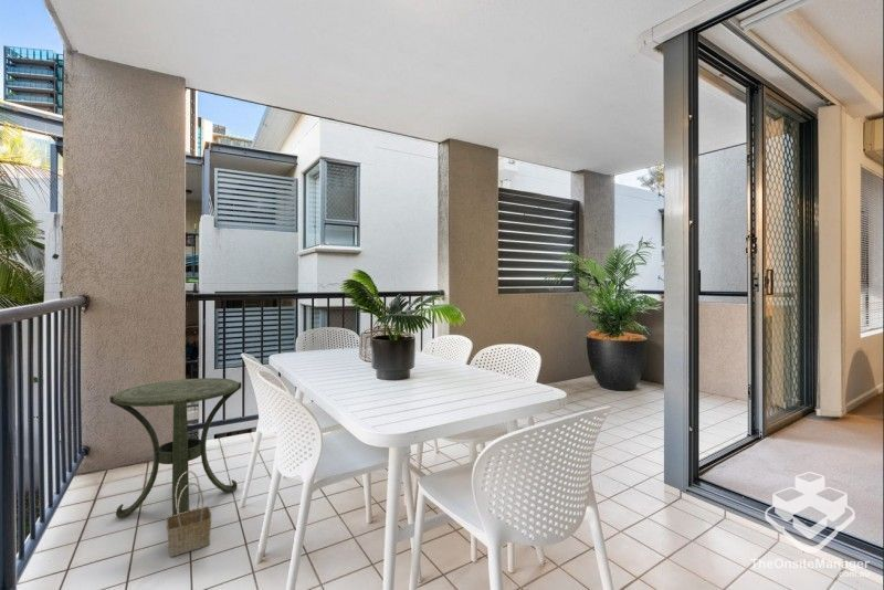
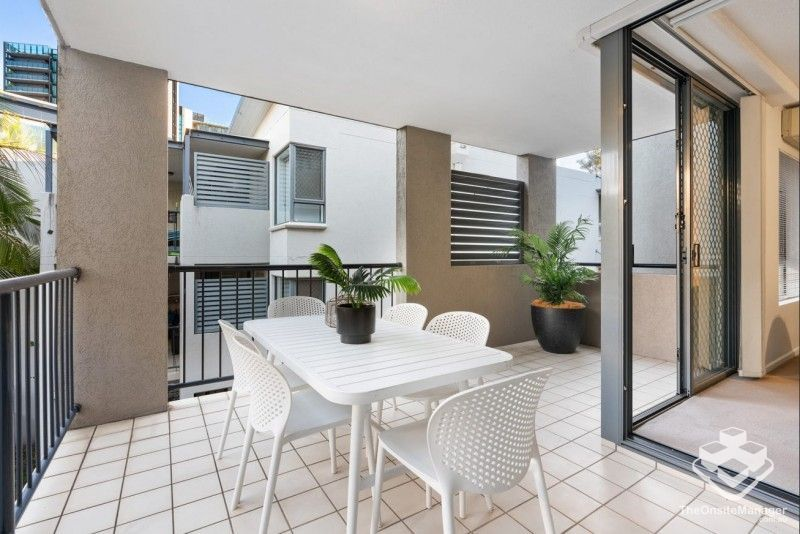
- side table (180, 444)
- basket (189, 510)
